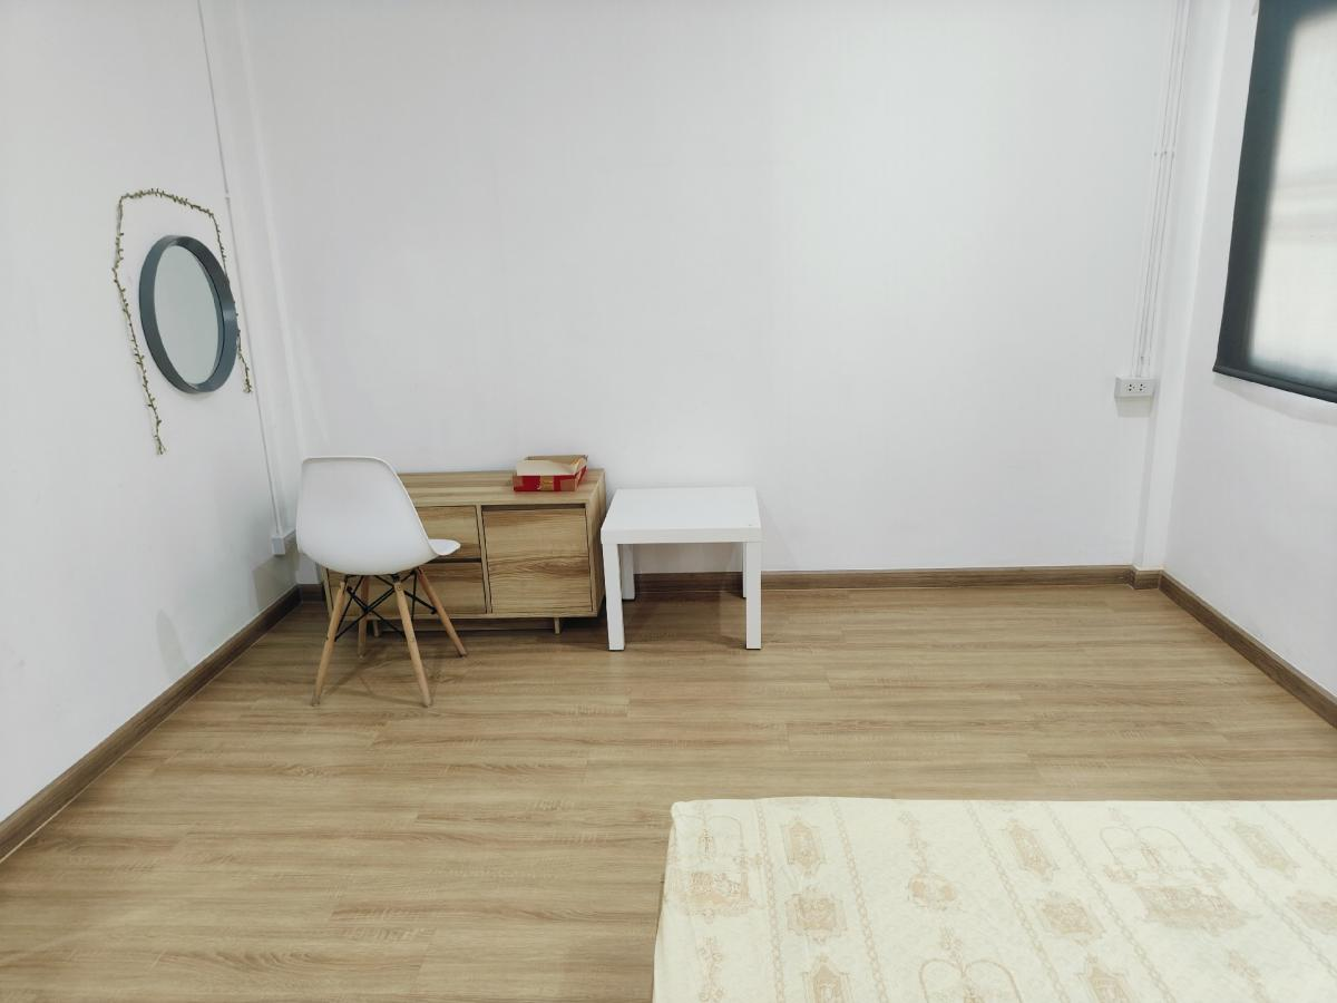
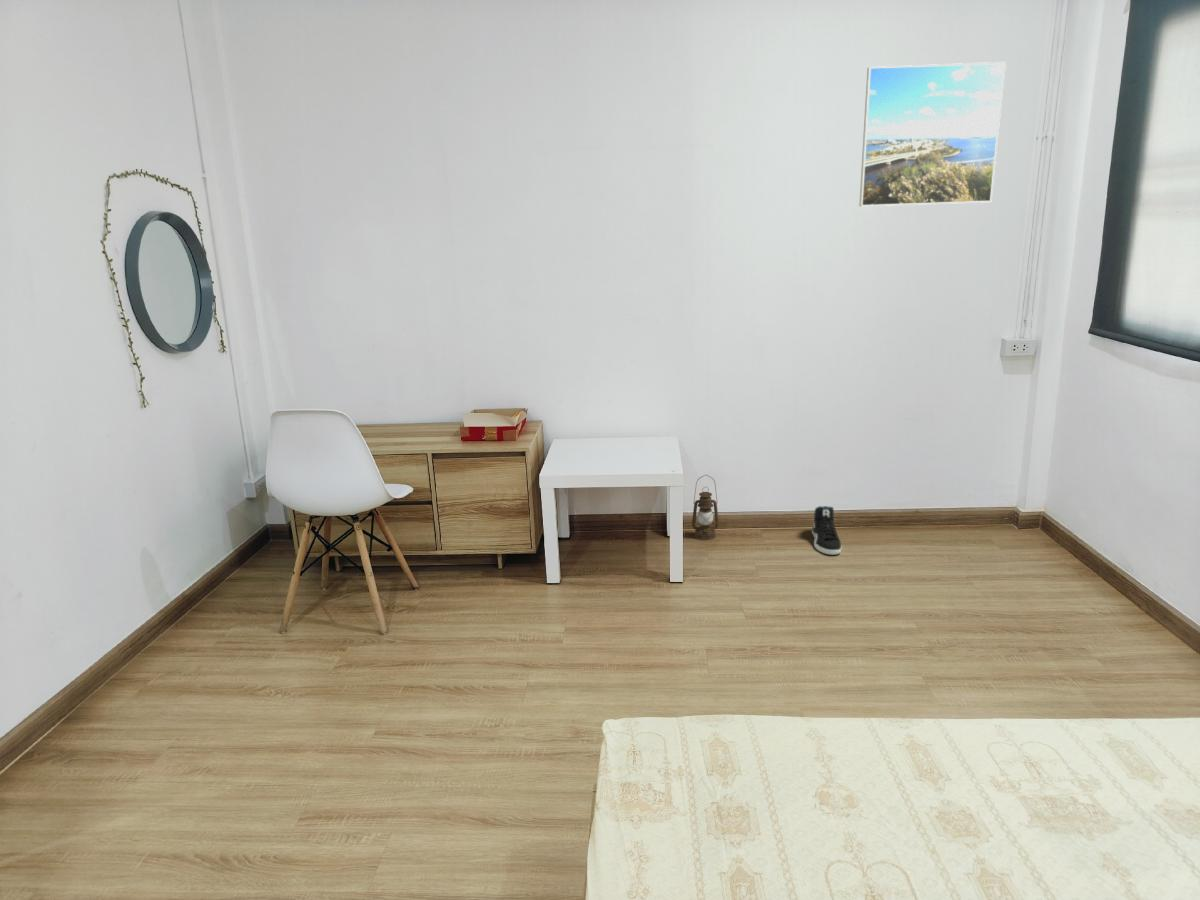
+ sneaker (825, 526)
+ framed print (930, 136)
+ lantern (705, 505)
